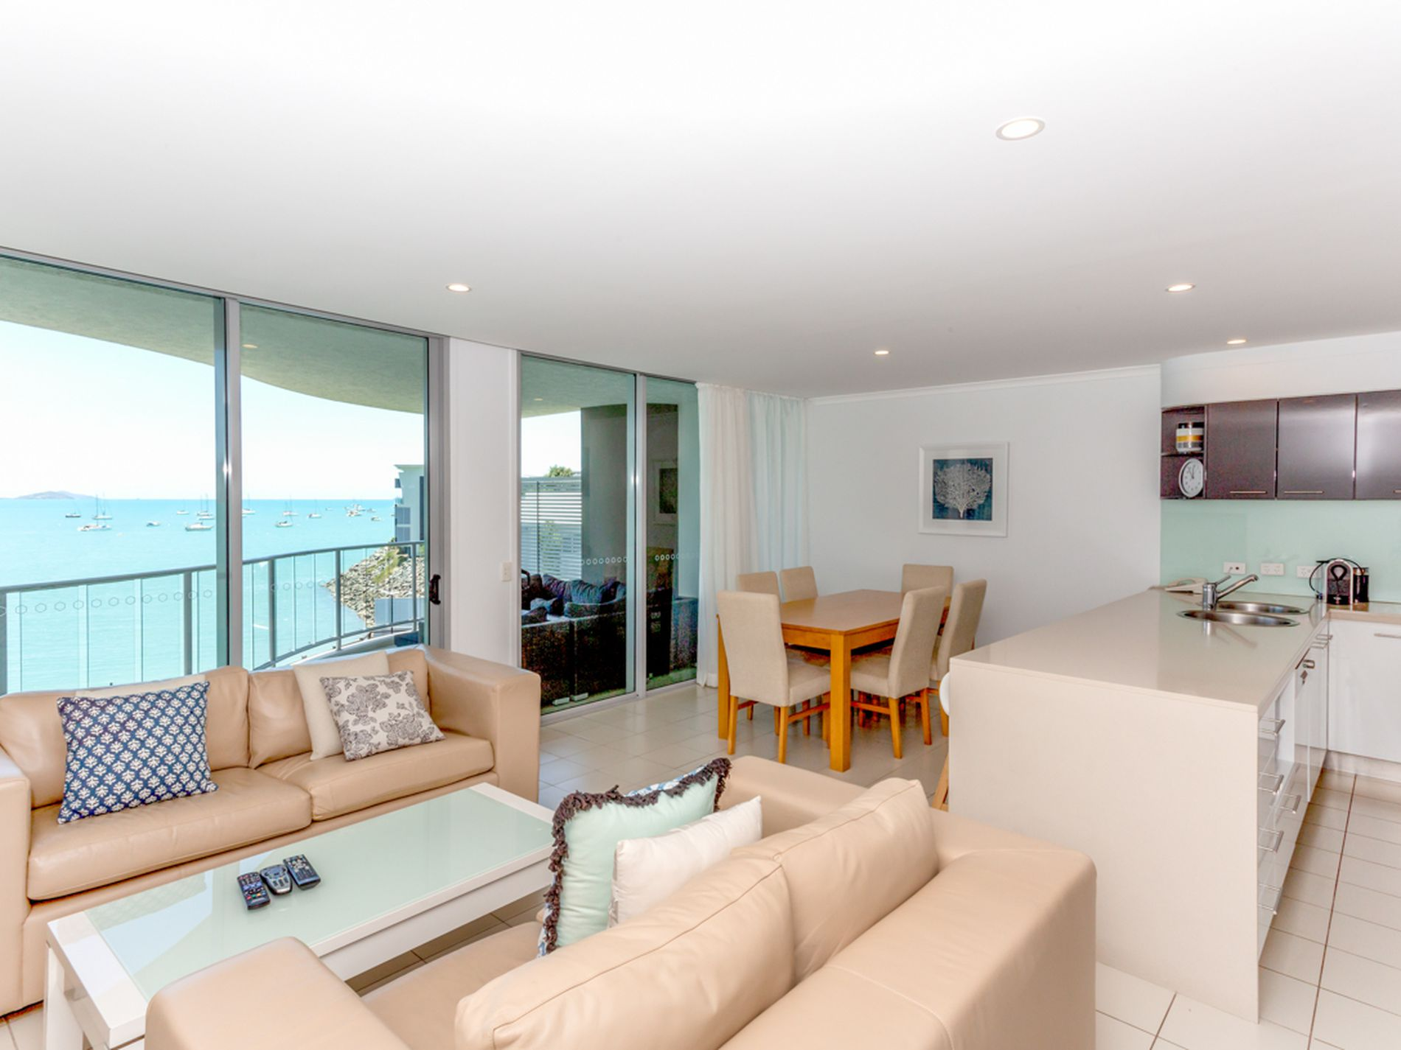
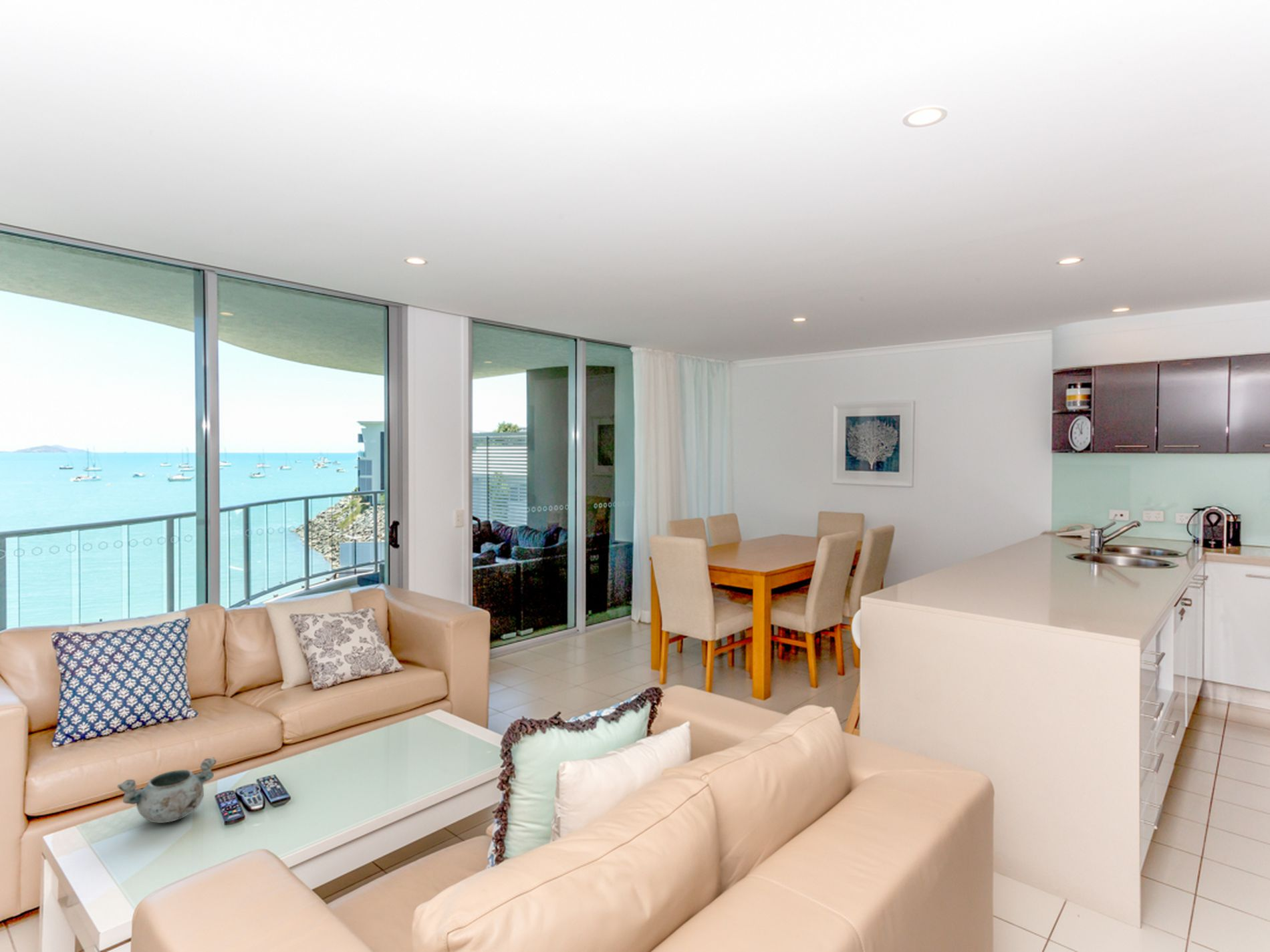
+ decorative bowl (169, 792)
